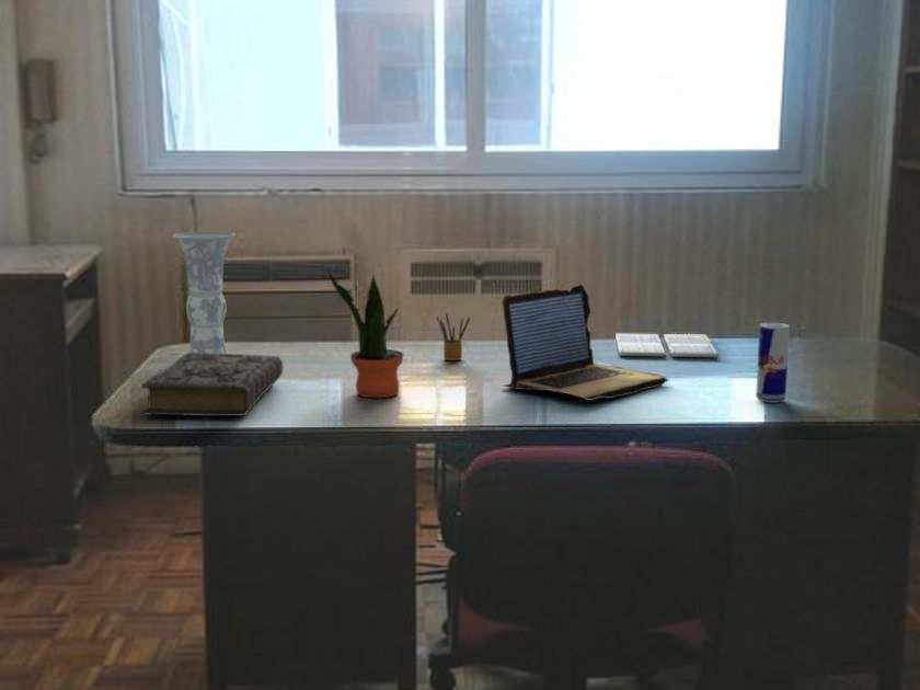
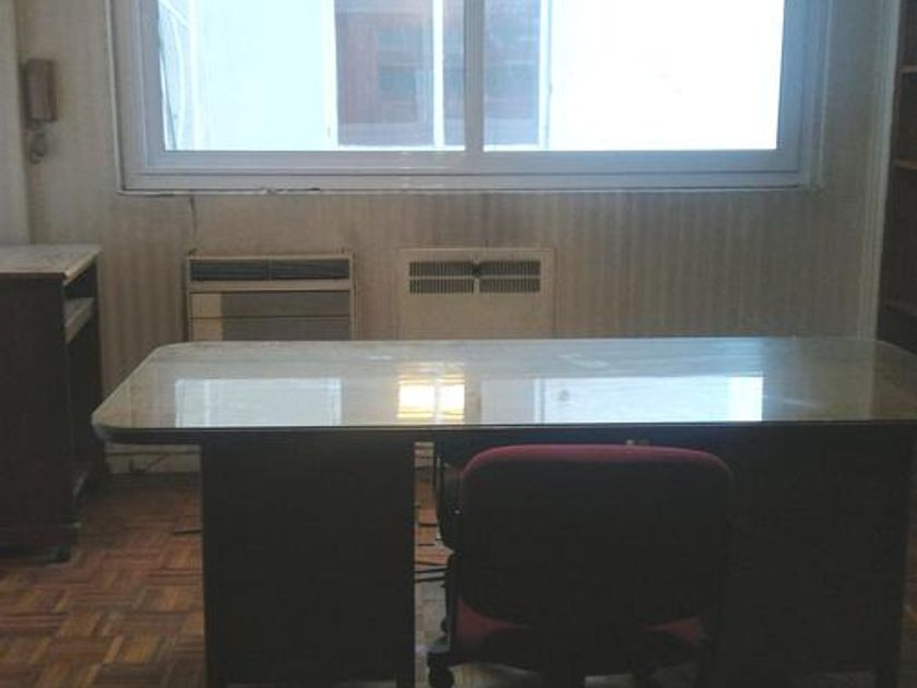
- book (214, 382)
- potted plant (366, 332)
- beverage can (772, 361)
- laptop (587, 341)
- pencil box (453, 336)
- drink coaster (662, 345)
- vase (206, 297)
